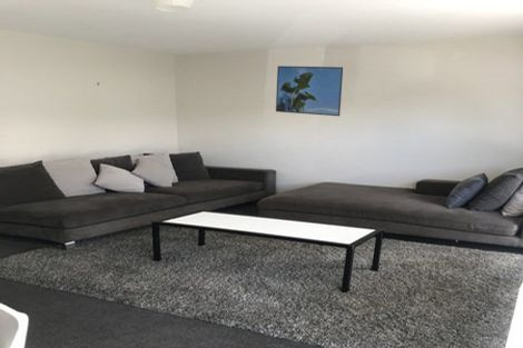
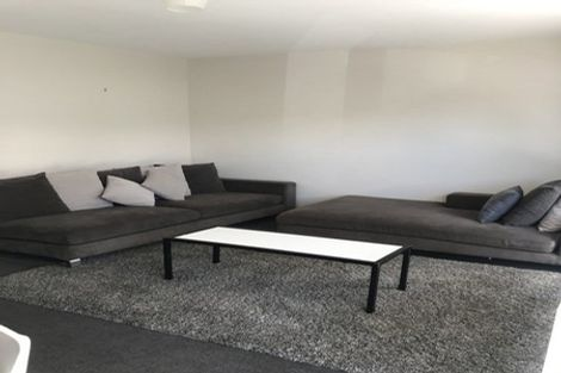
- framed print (307, 90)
